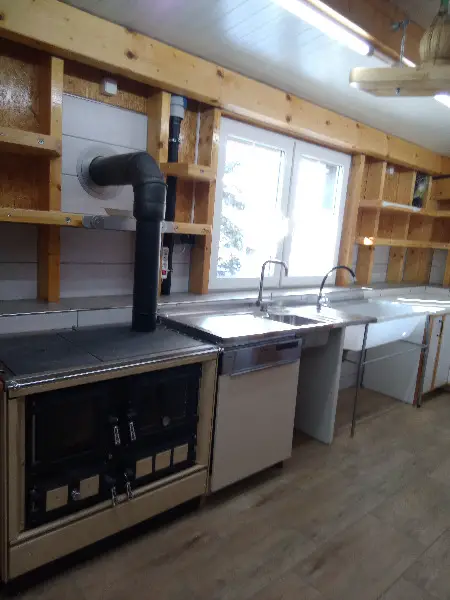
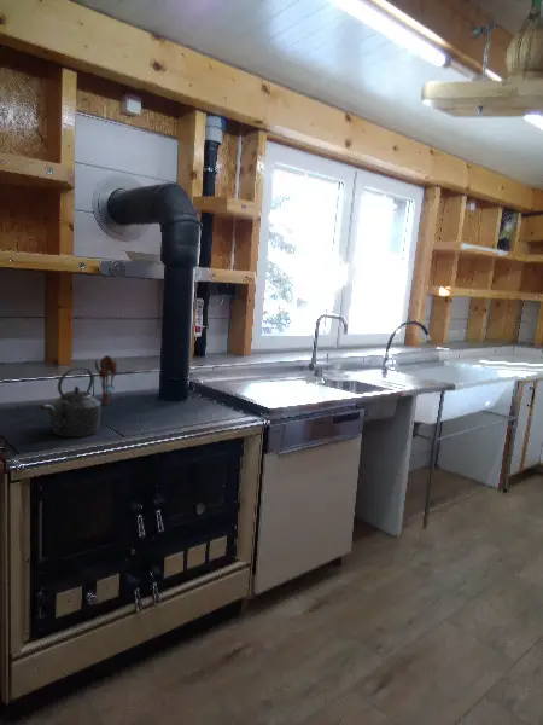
+ utensil holder (106, 379)
+ kettle (68, 401)
